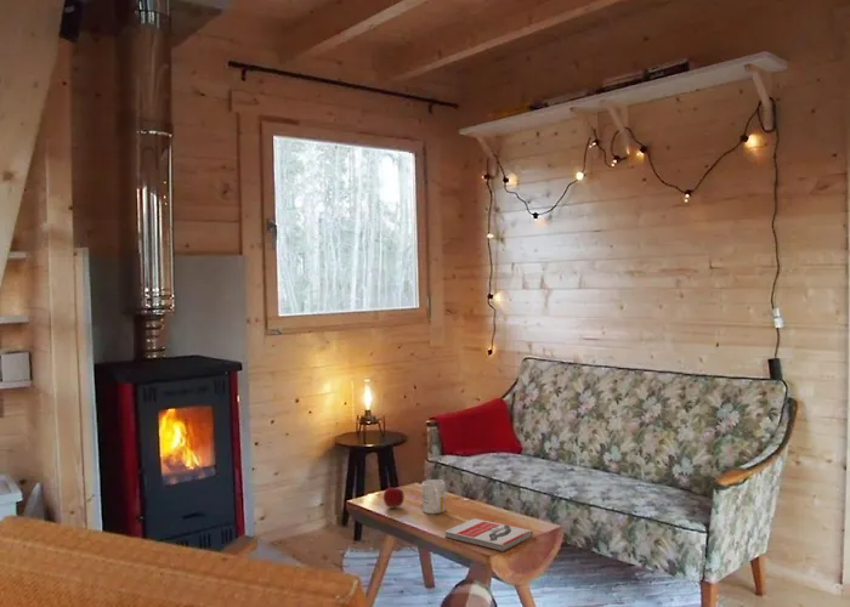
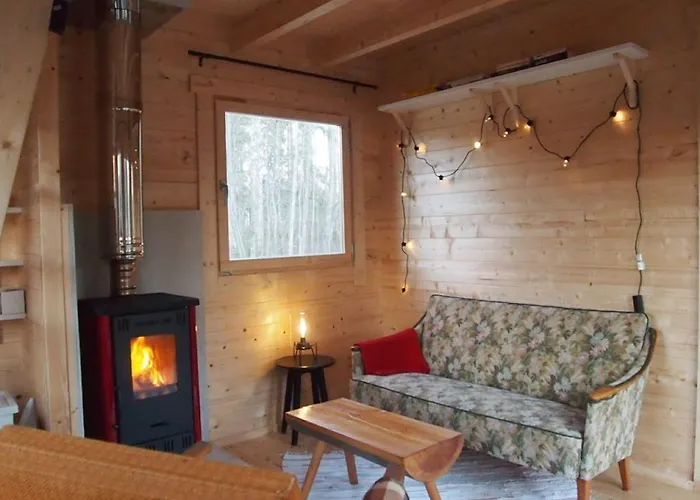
- mug (436, 497)
- book (488, 533)
- apple (393, 497)
